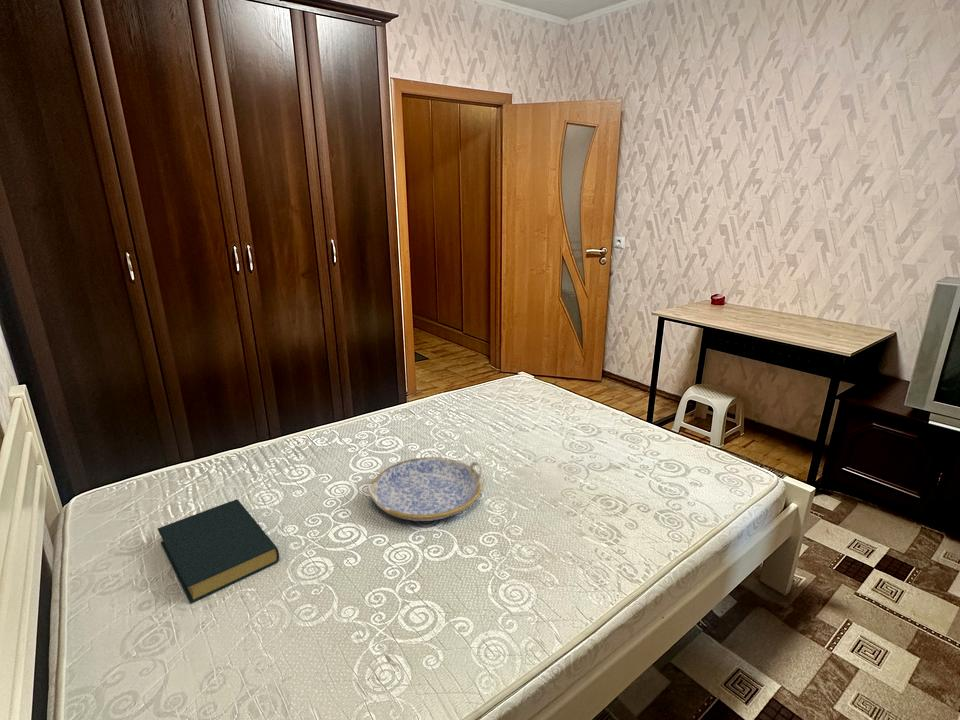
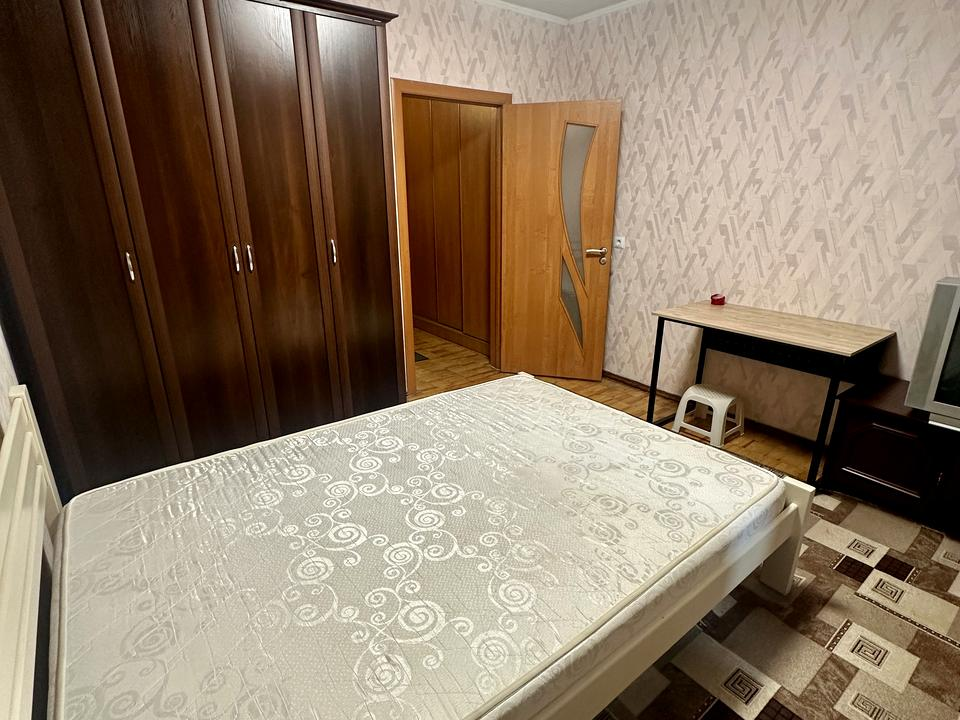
- hardback book (217, 544)
- serving tray (427, 485)
